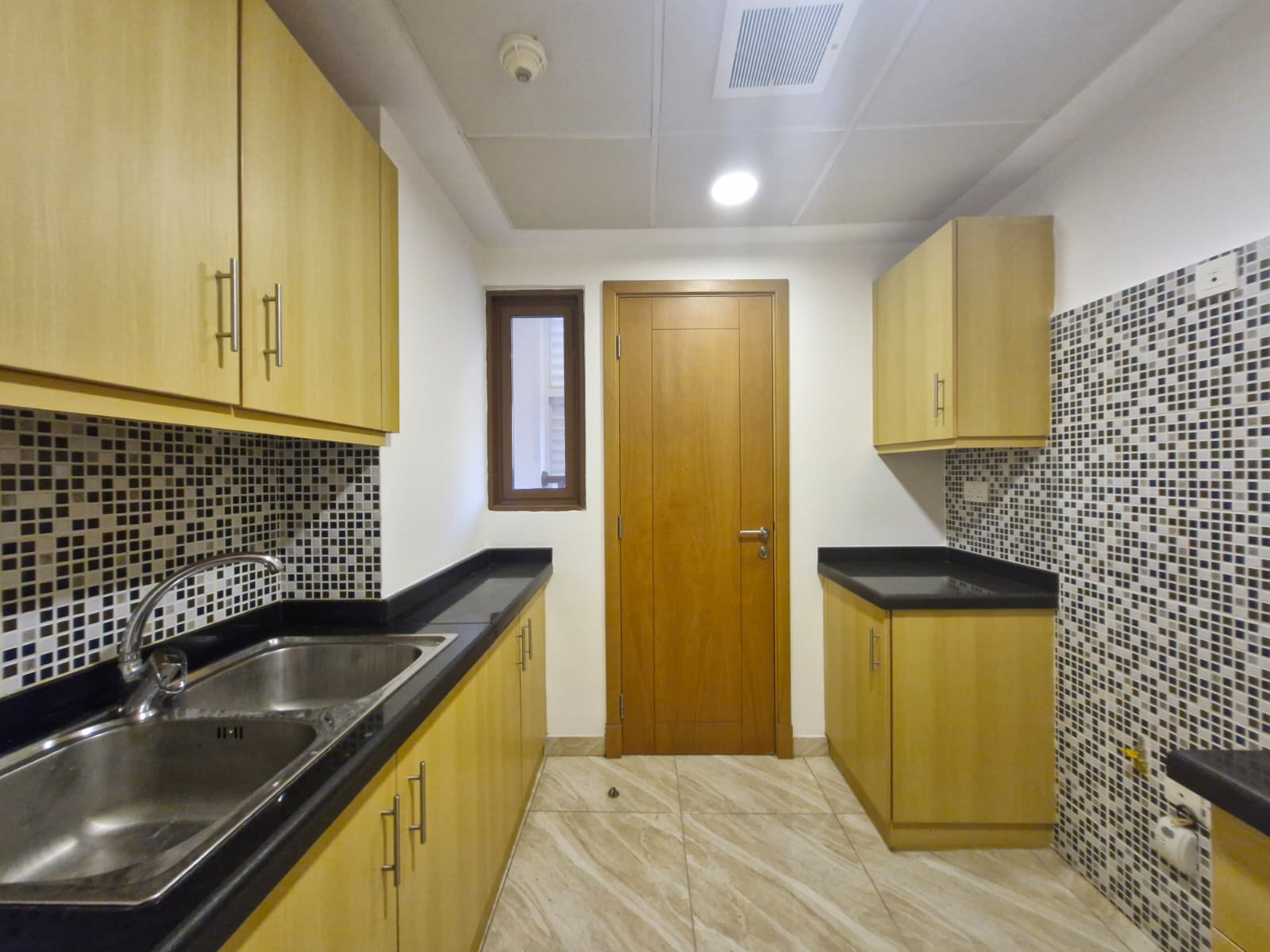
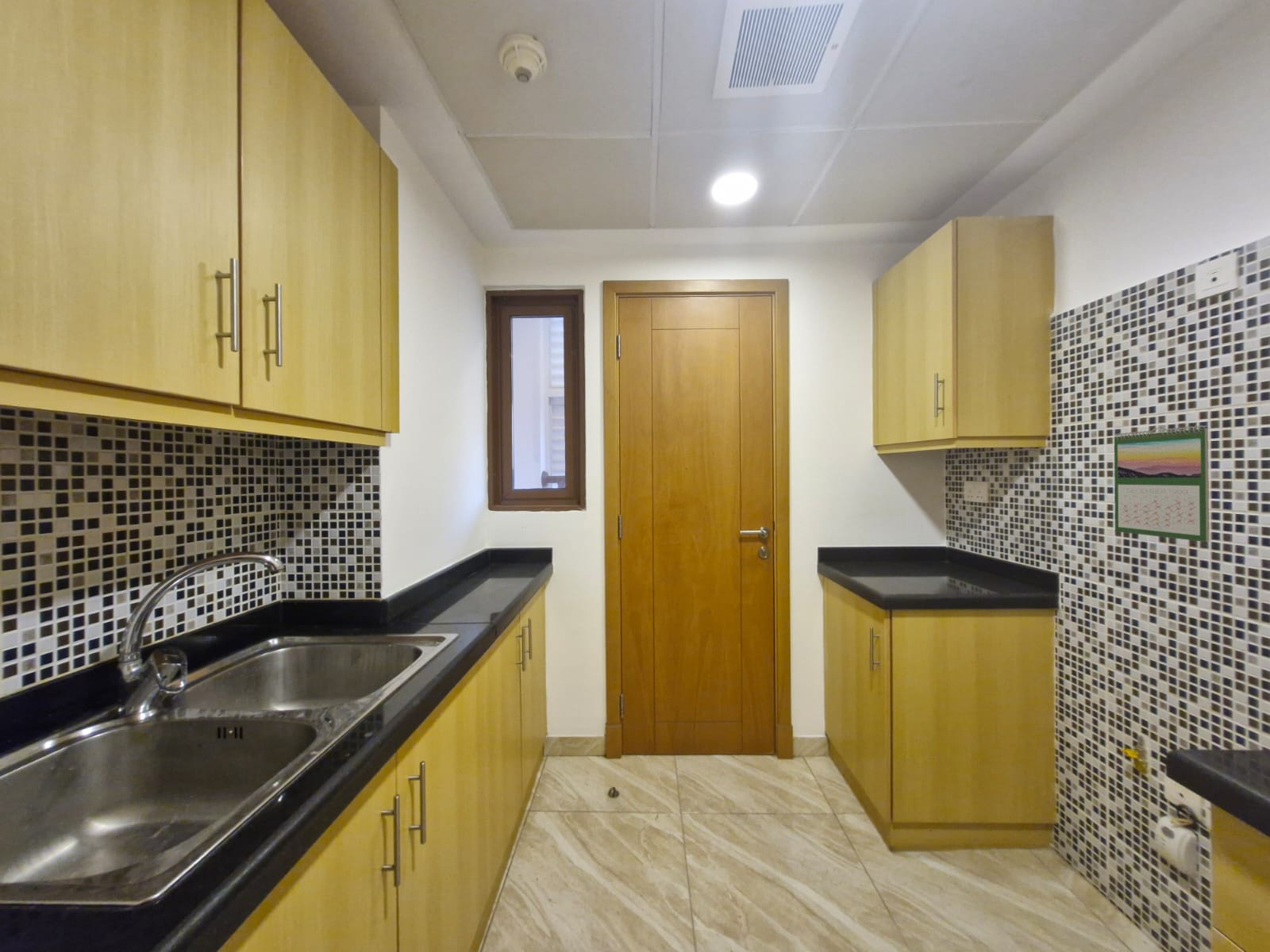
+ calendar (1157, 482)
